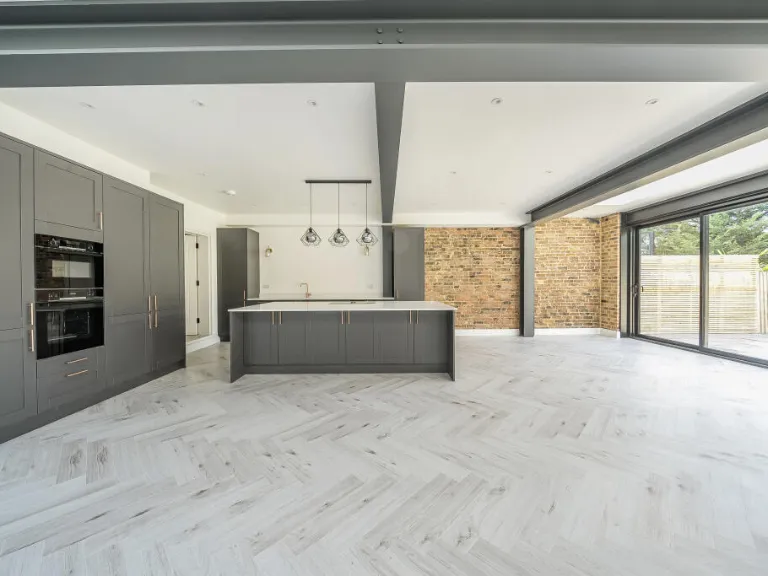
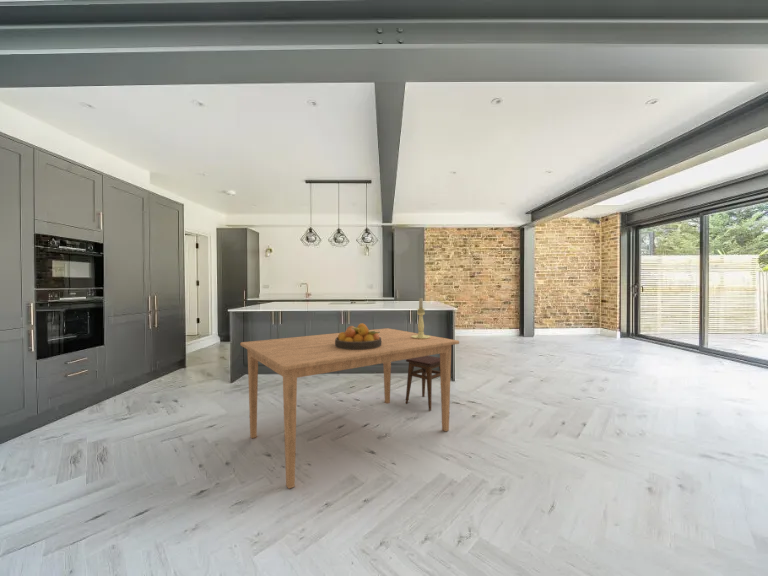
+ fruit bowl (358, 334)
+ candle holder (420, 317)
+ stool (425, 381)
+ dining table (345, 369)
